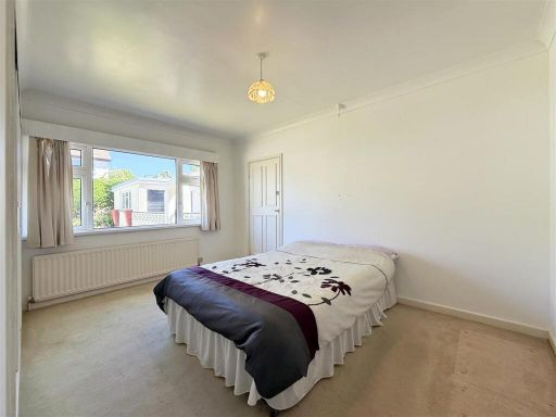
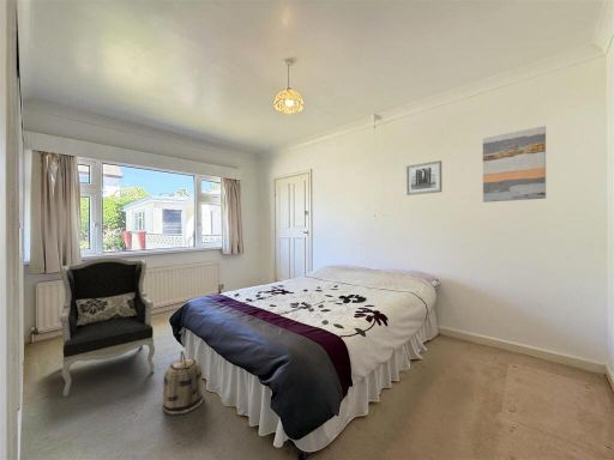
+ armchair (108, 313)
+ basket (182, 376)
+ wall art (422, 178)
+ wall art (512, 167)
